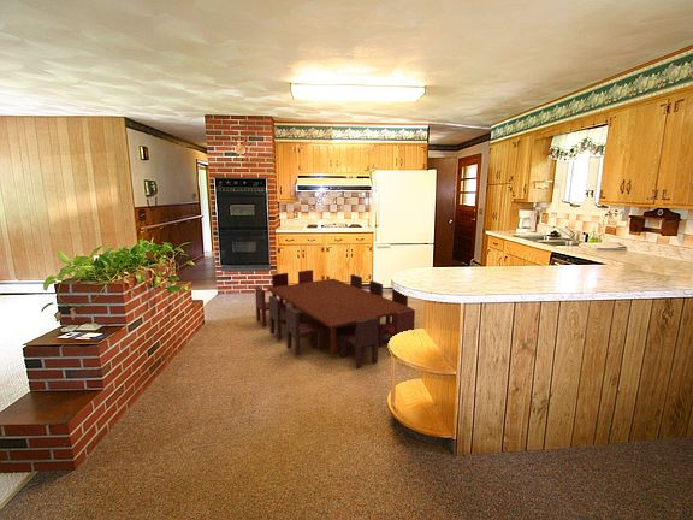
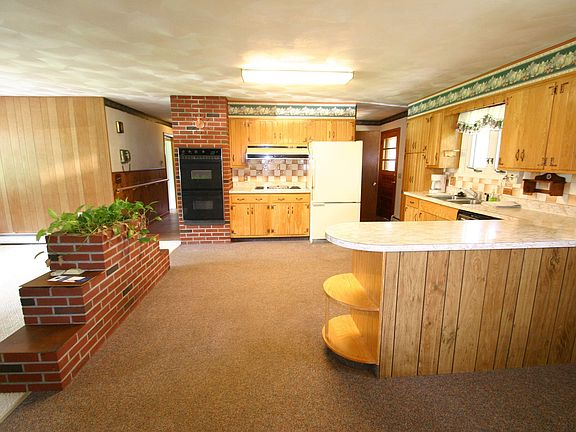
- dining table (327, 306)
